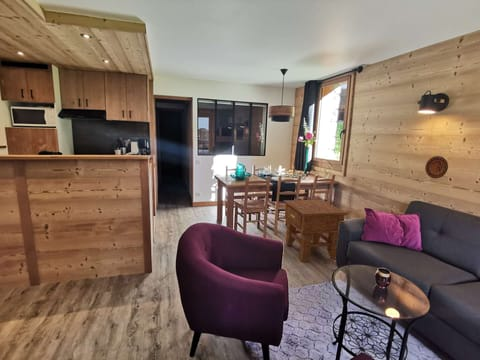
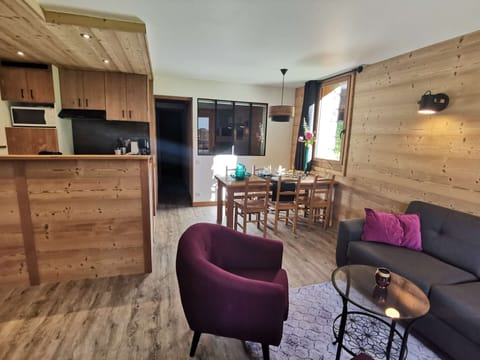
- side table (311, 229)
- decorative plate (436, 167)
